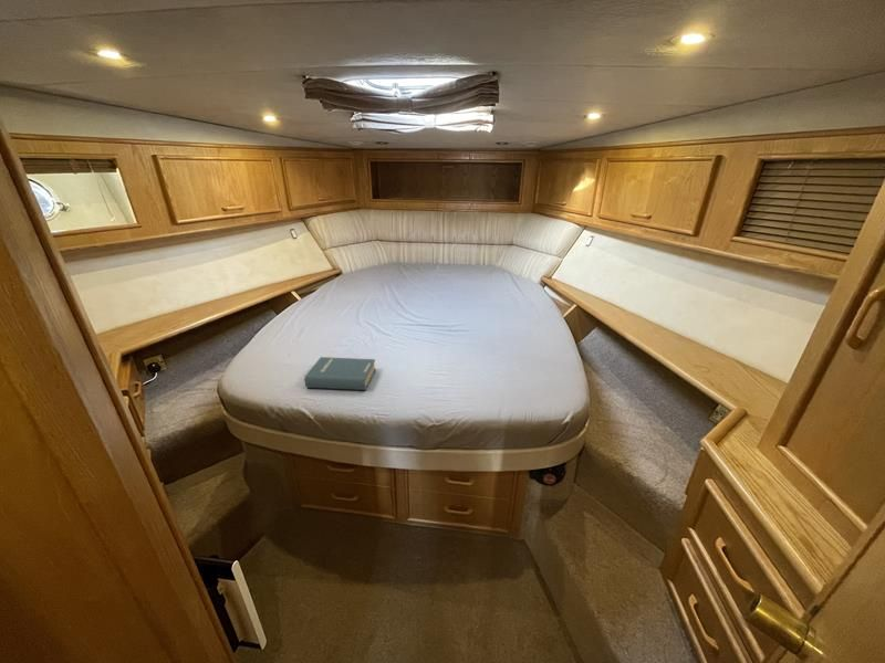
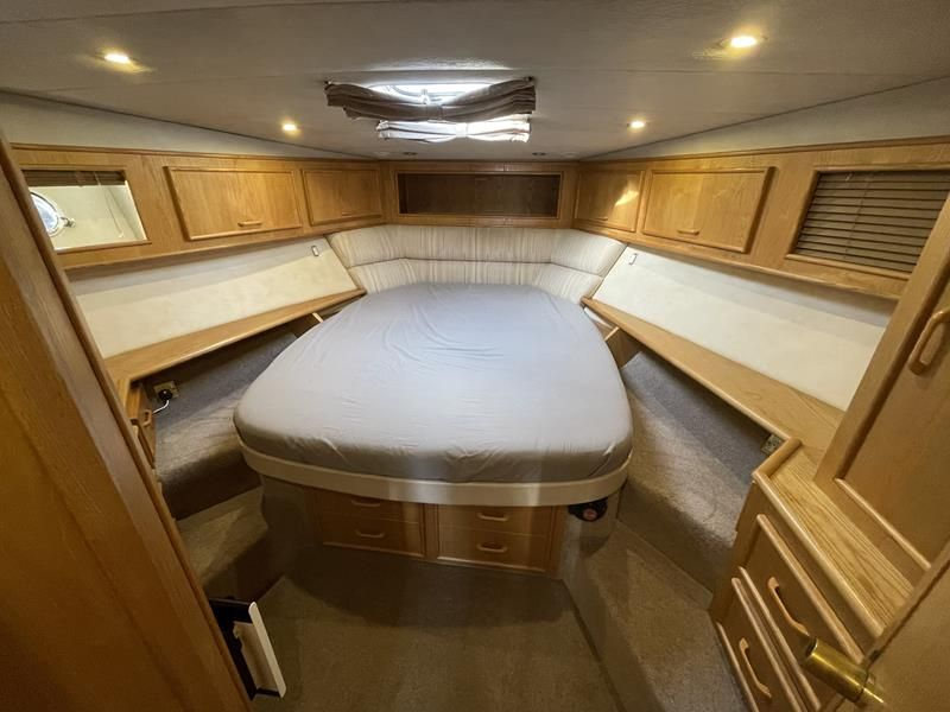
- hardback book (342, 372)
